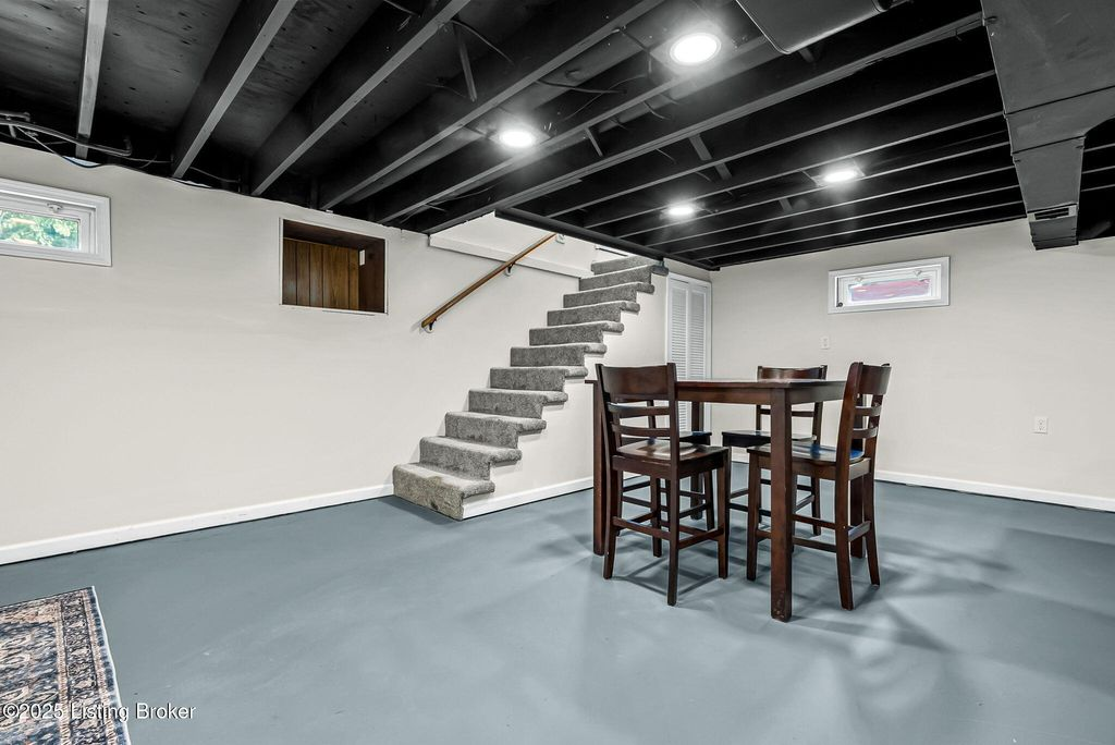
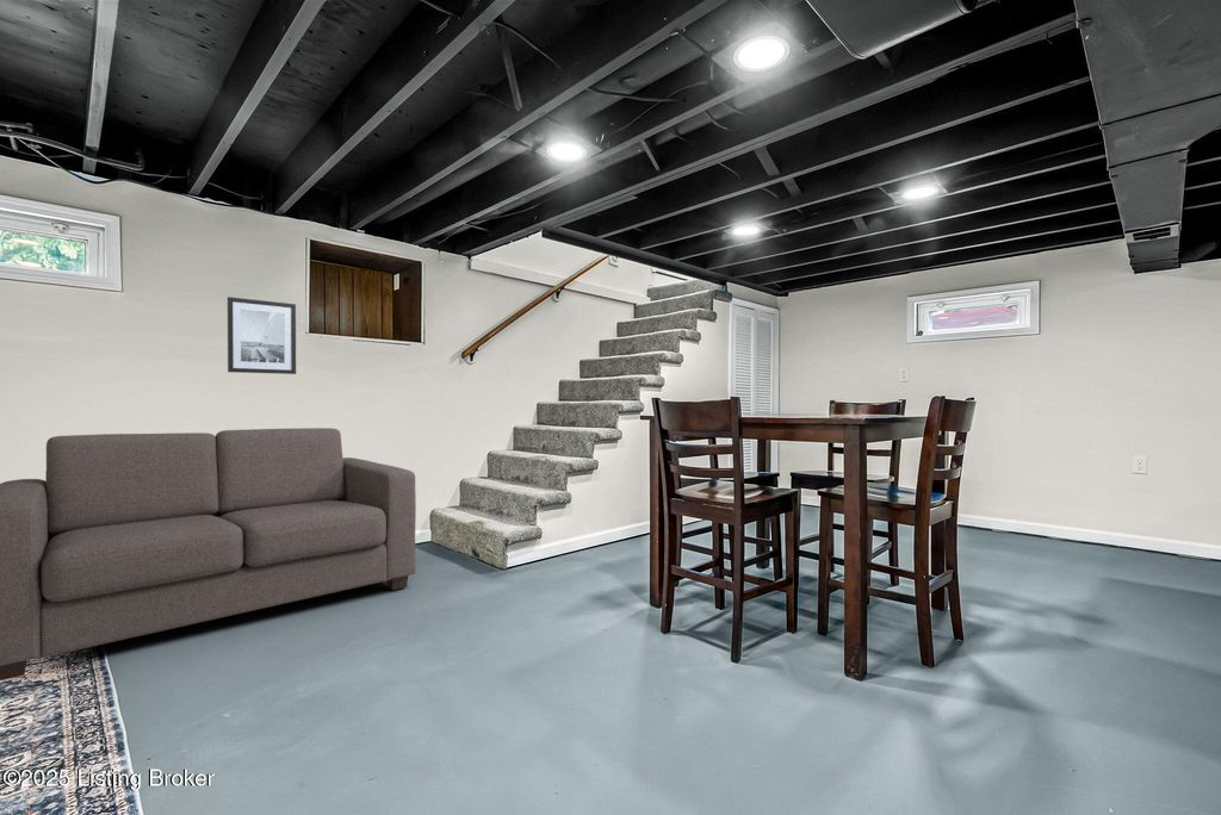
+ sofa (225, 517)
+ wall art (262, 336)
